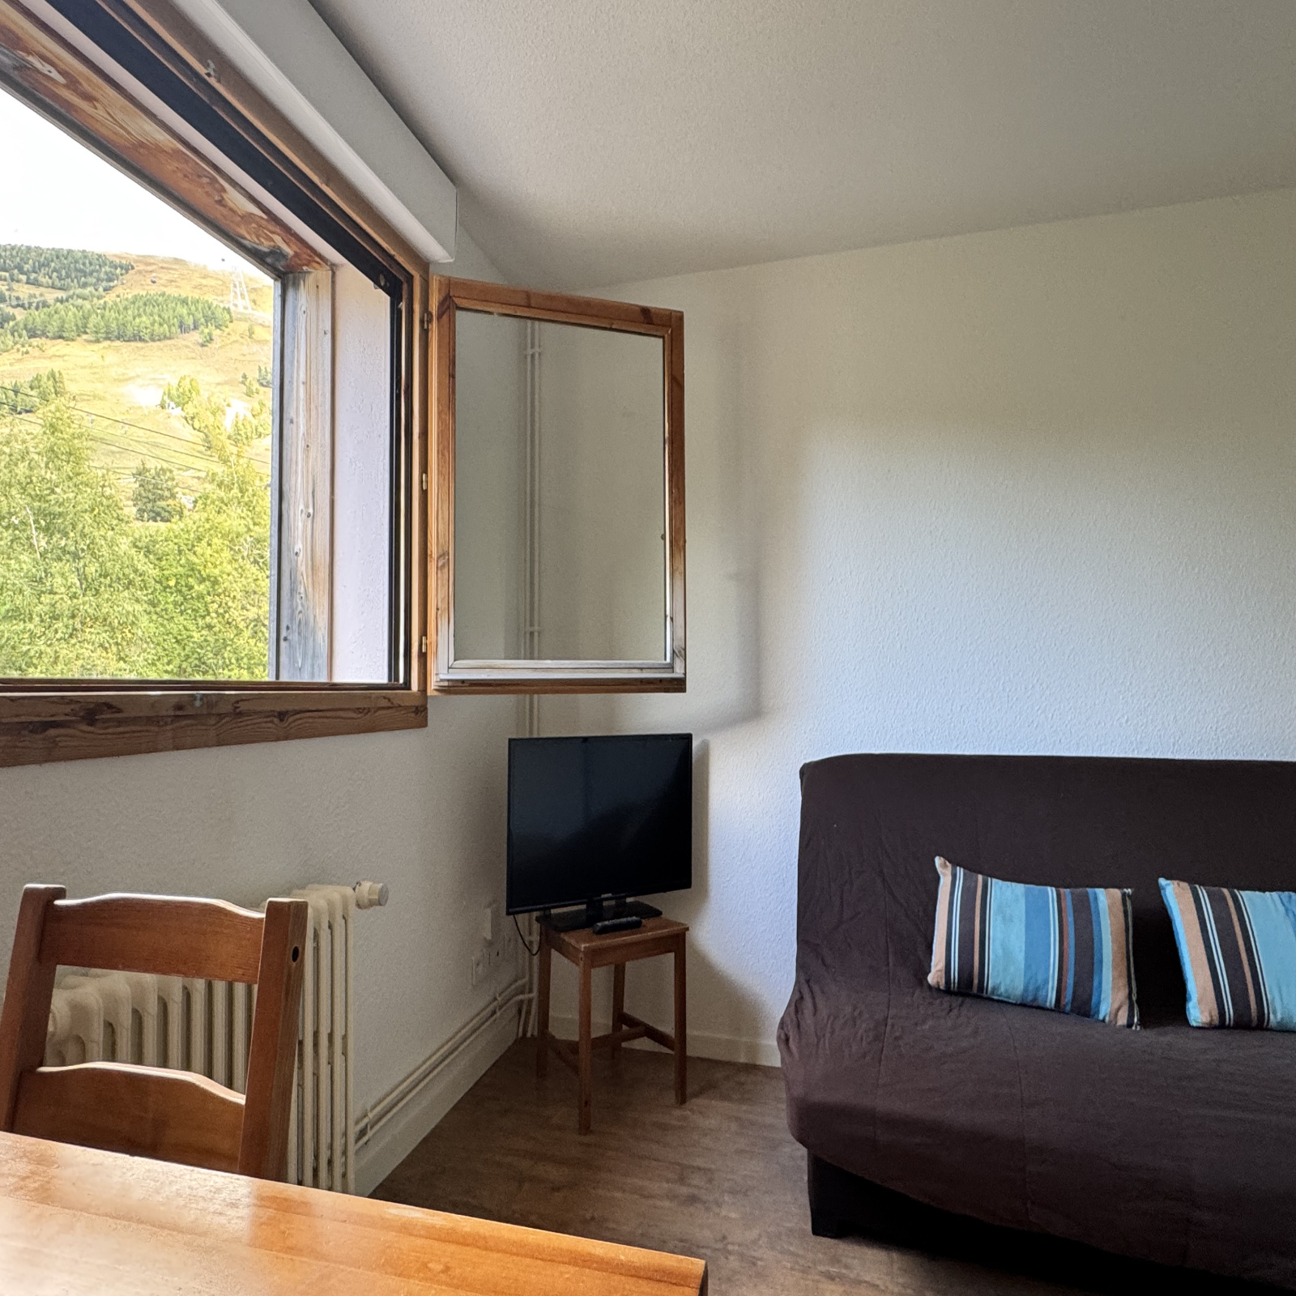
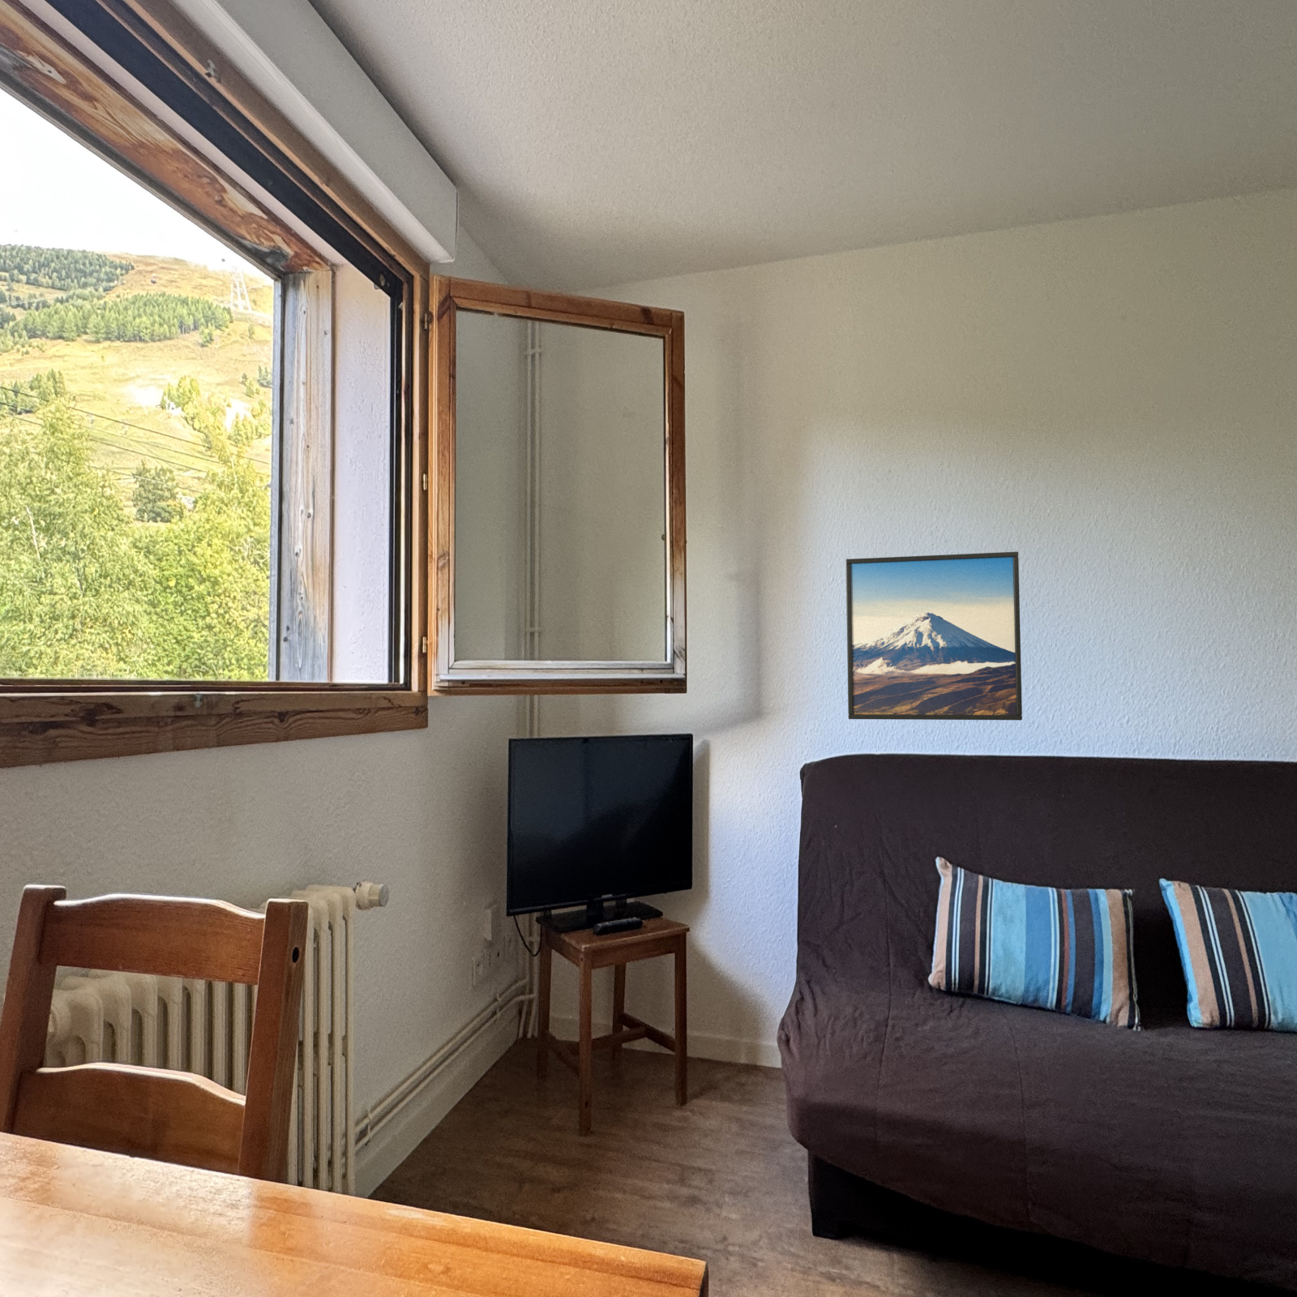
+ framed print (931, 637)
